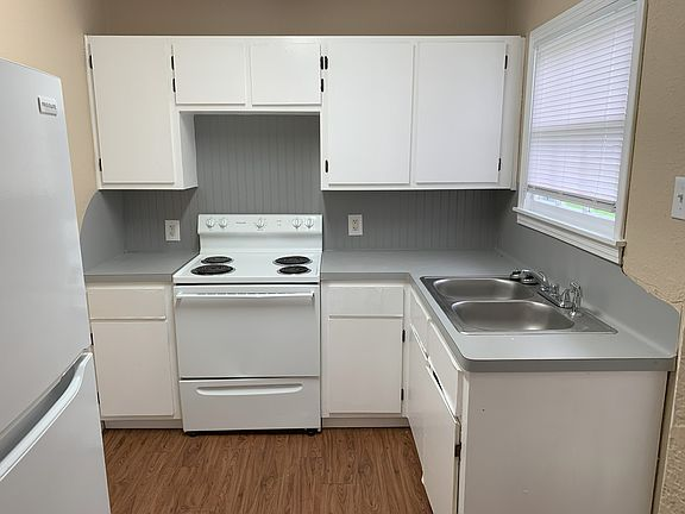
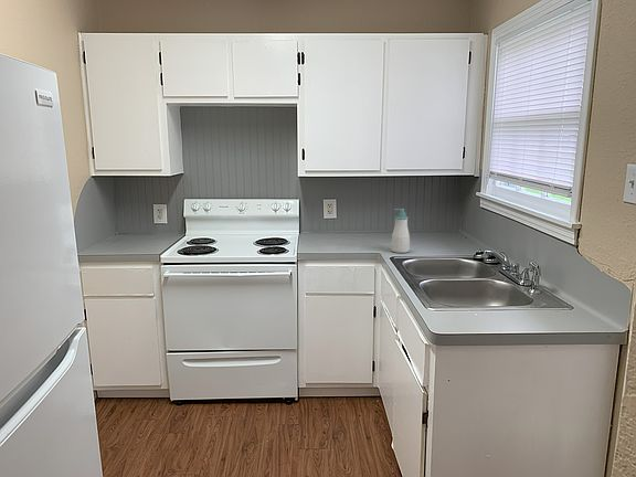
+ soap bottle (401, 230)
